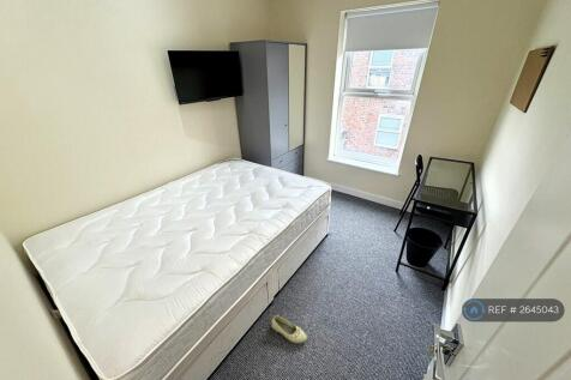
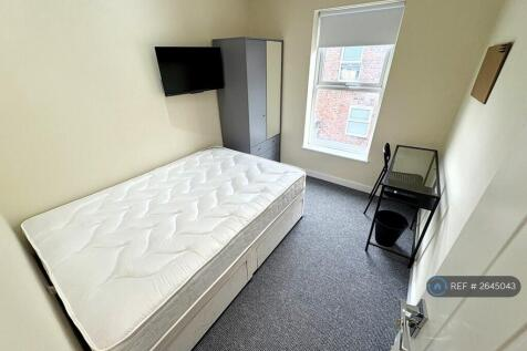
- shoe (288, 328)
